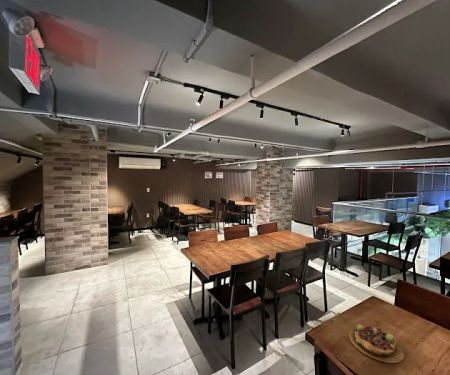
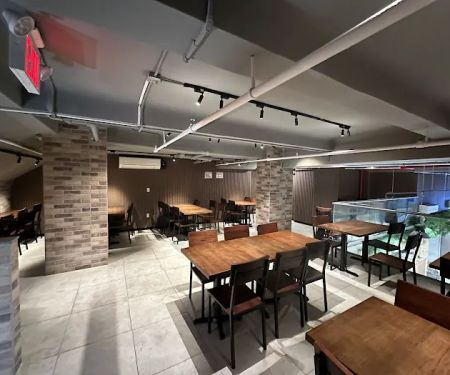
- succulent plant (374, 336)
